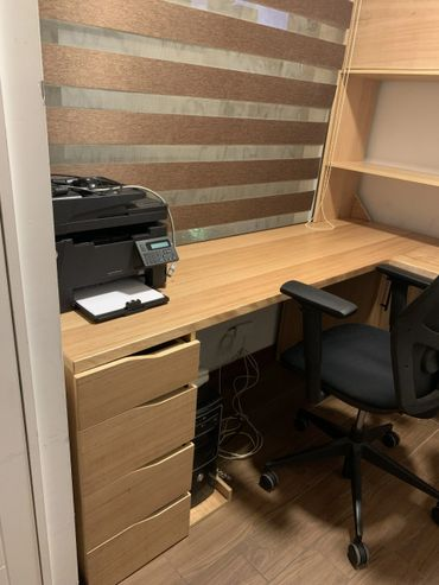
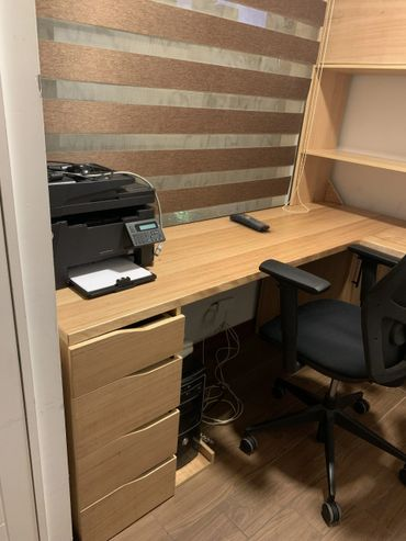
+ remote control (248, 221)
